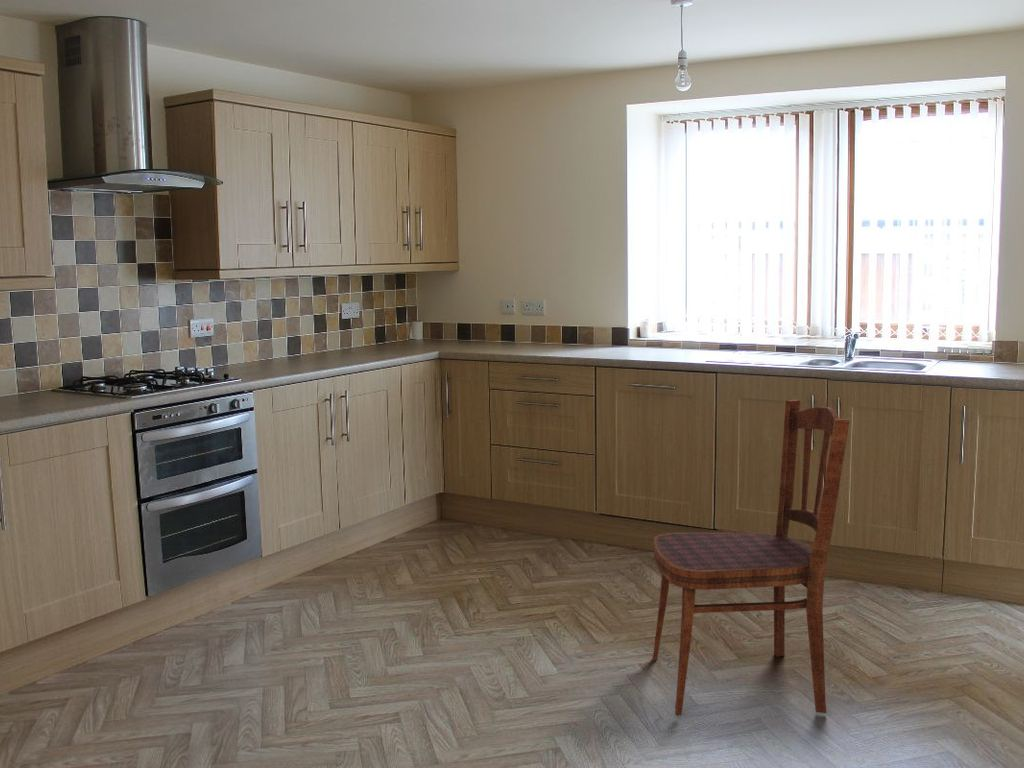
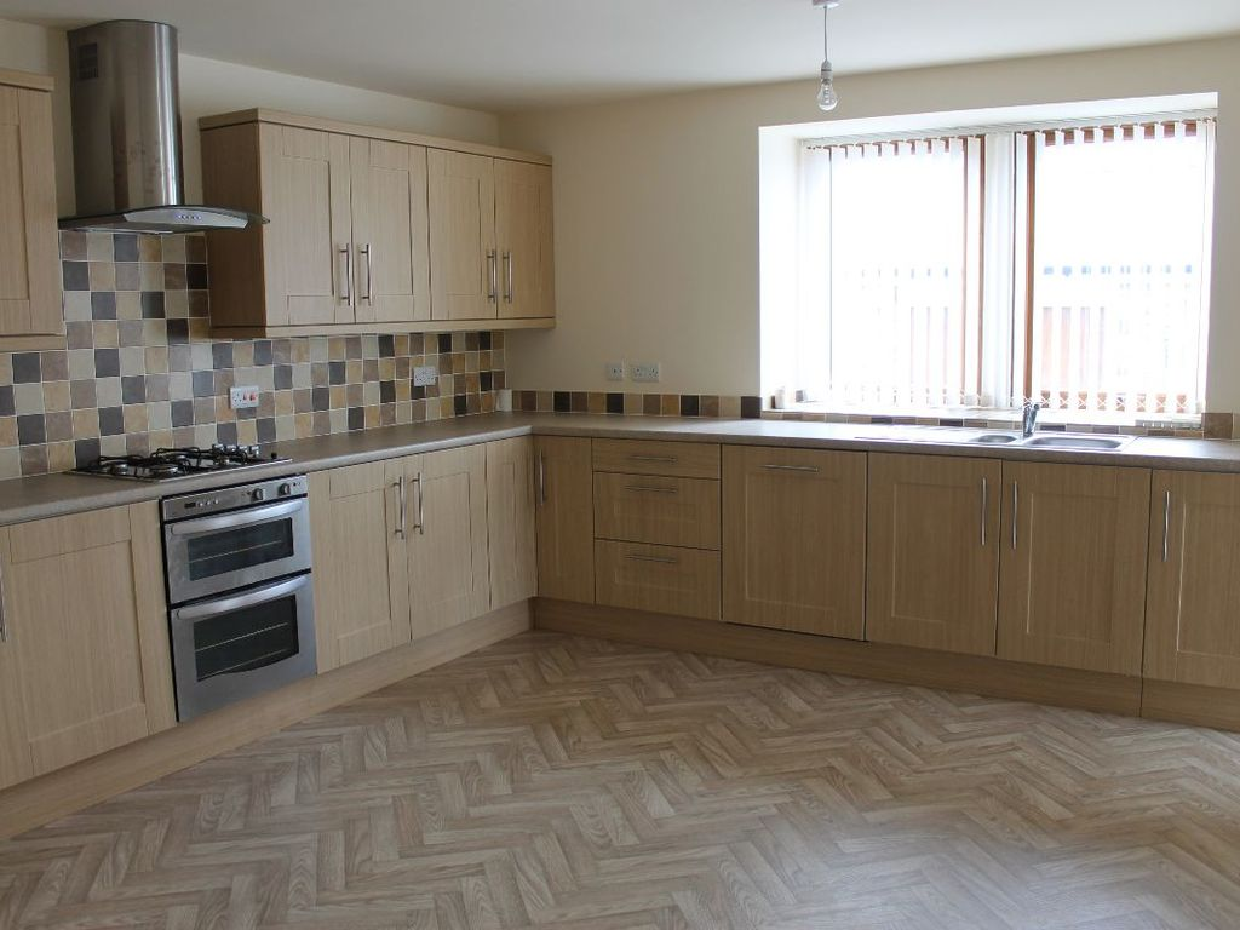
- dining chair (742, 548)
